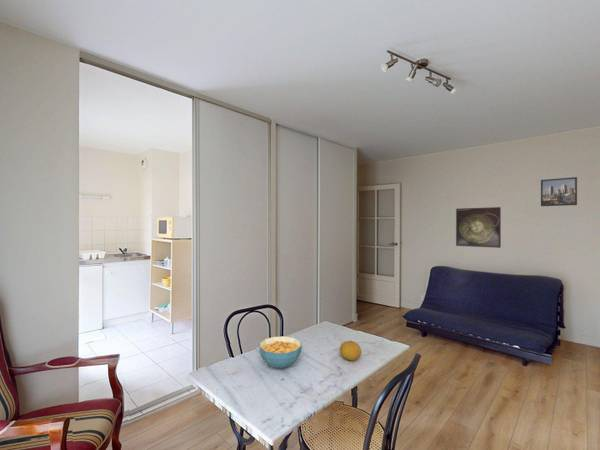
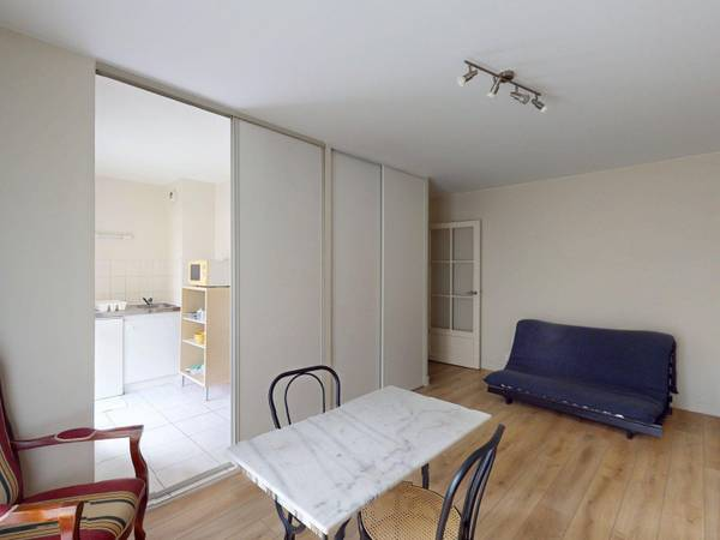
- fruit (350, 350)
- cereal bowl (280, 354)
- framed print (558, 192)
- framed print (477, 227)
